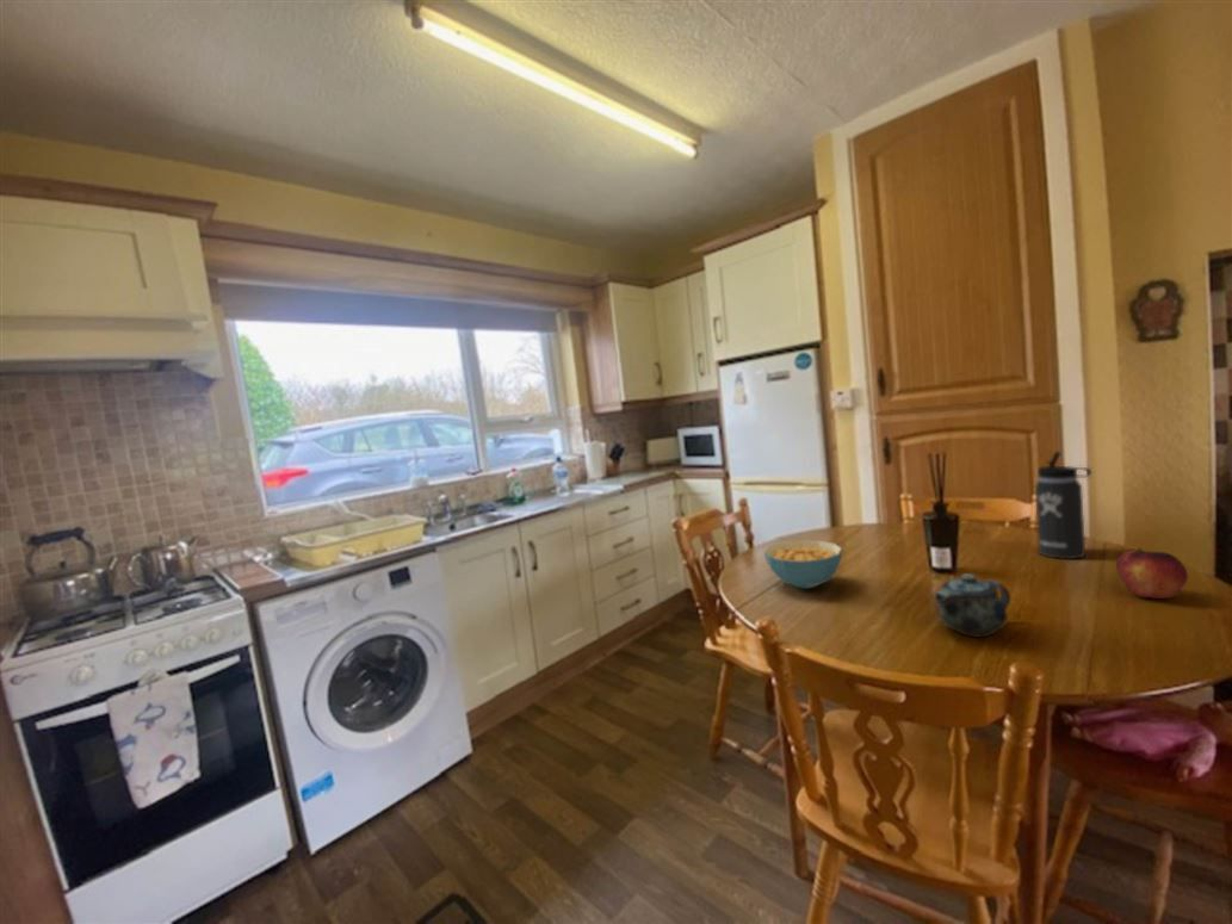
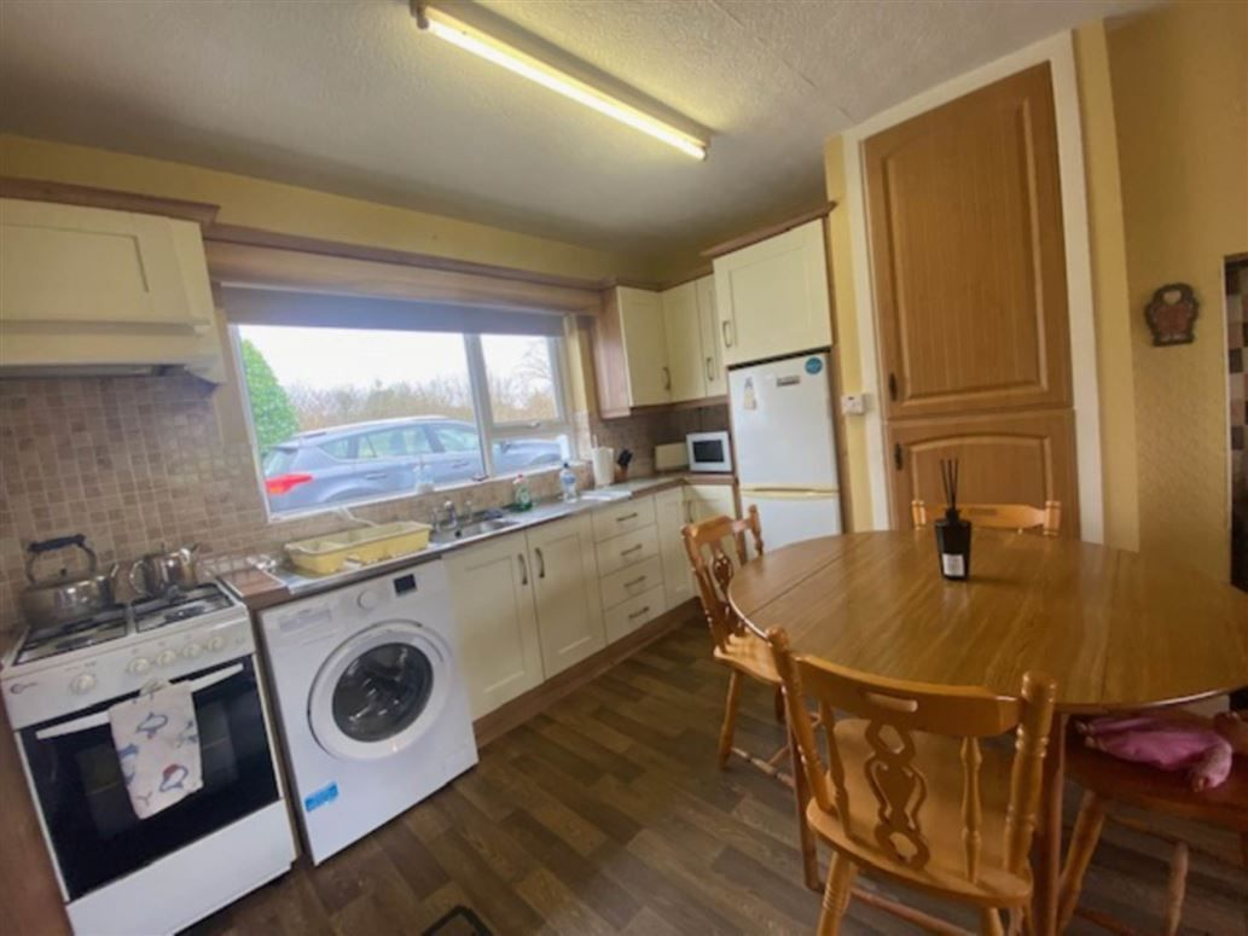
- fruit (1150, 572)
- thermos bottle (1064, 503)
- chinaware (972, 601)
- cereal bowl (804, 566)
